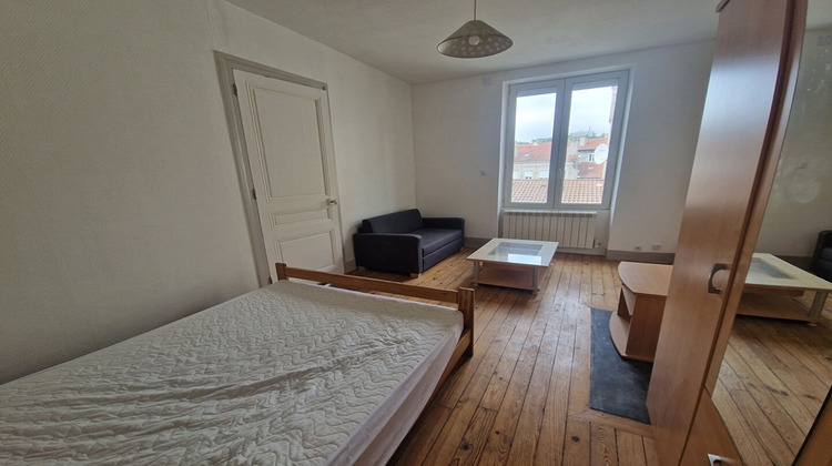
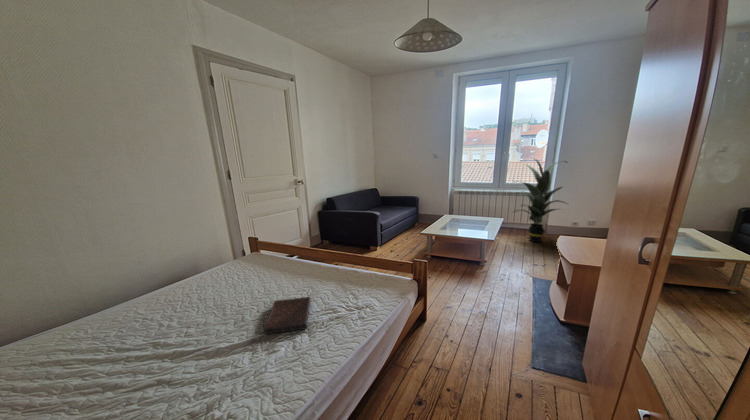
+ indoor plant (535, 199)
+ book (289, 313)
